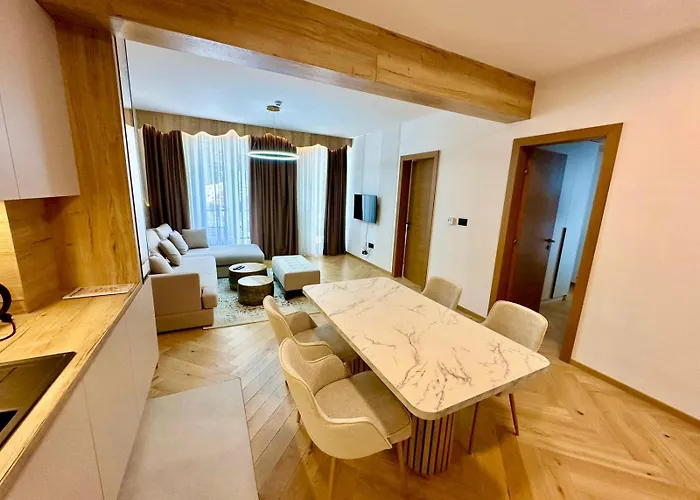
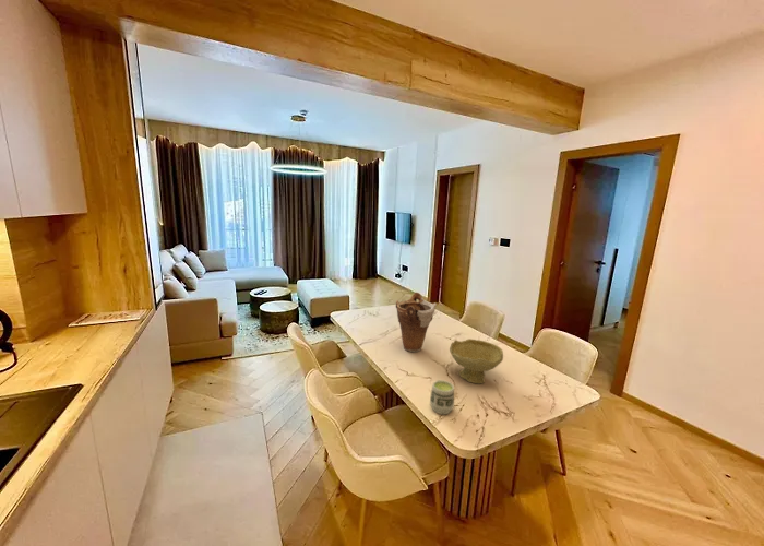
+ cup (442, 396)
+ vase (414, 322)
+ bowl (474, 361)
